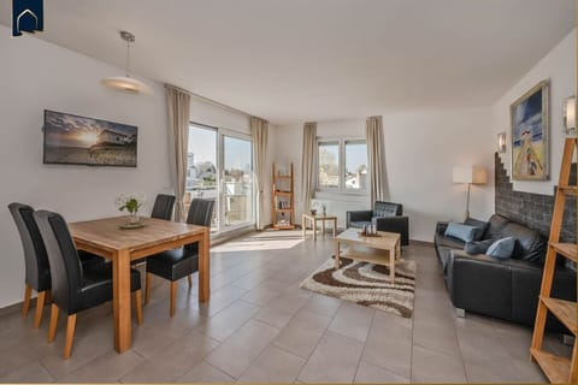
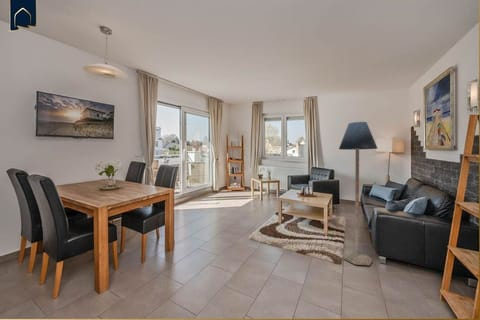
+ floor lamp (356, 191)
